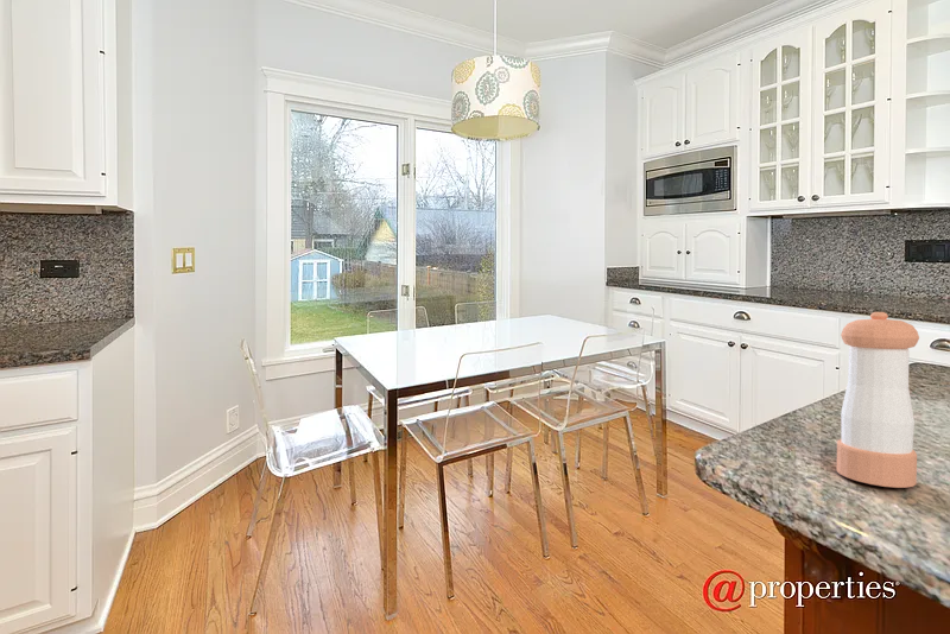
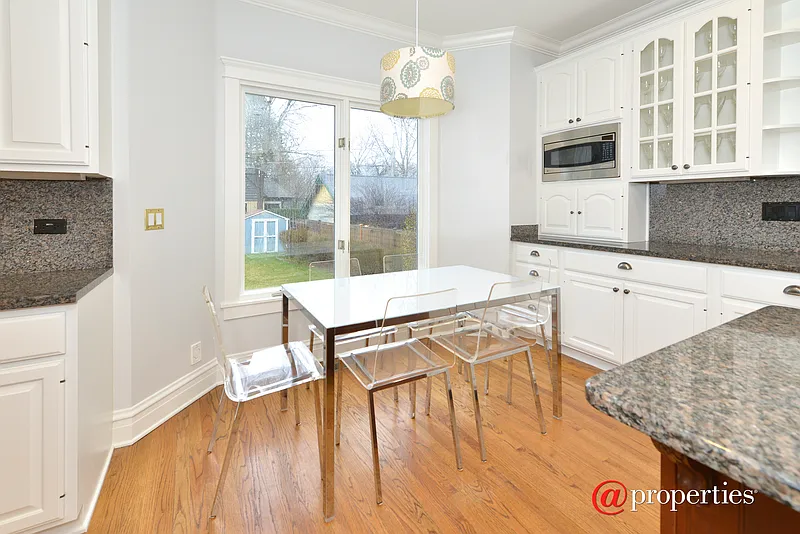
- pepper shaker (876, 394)
